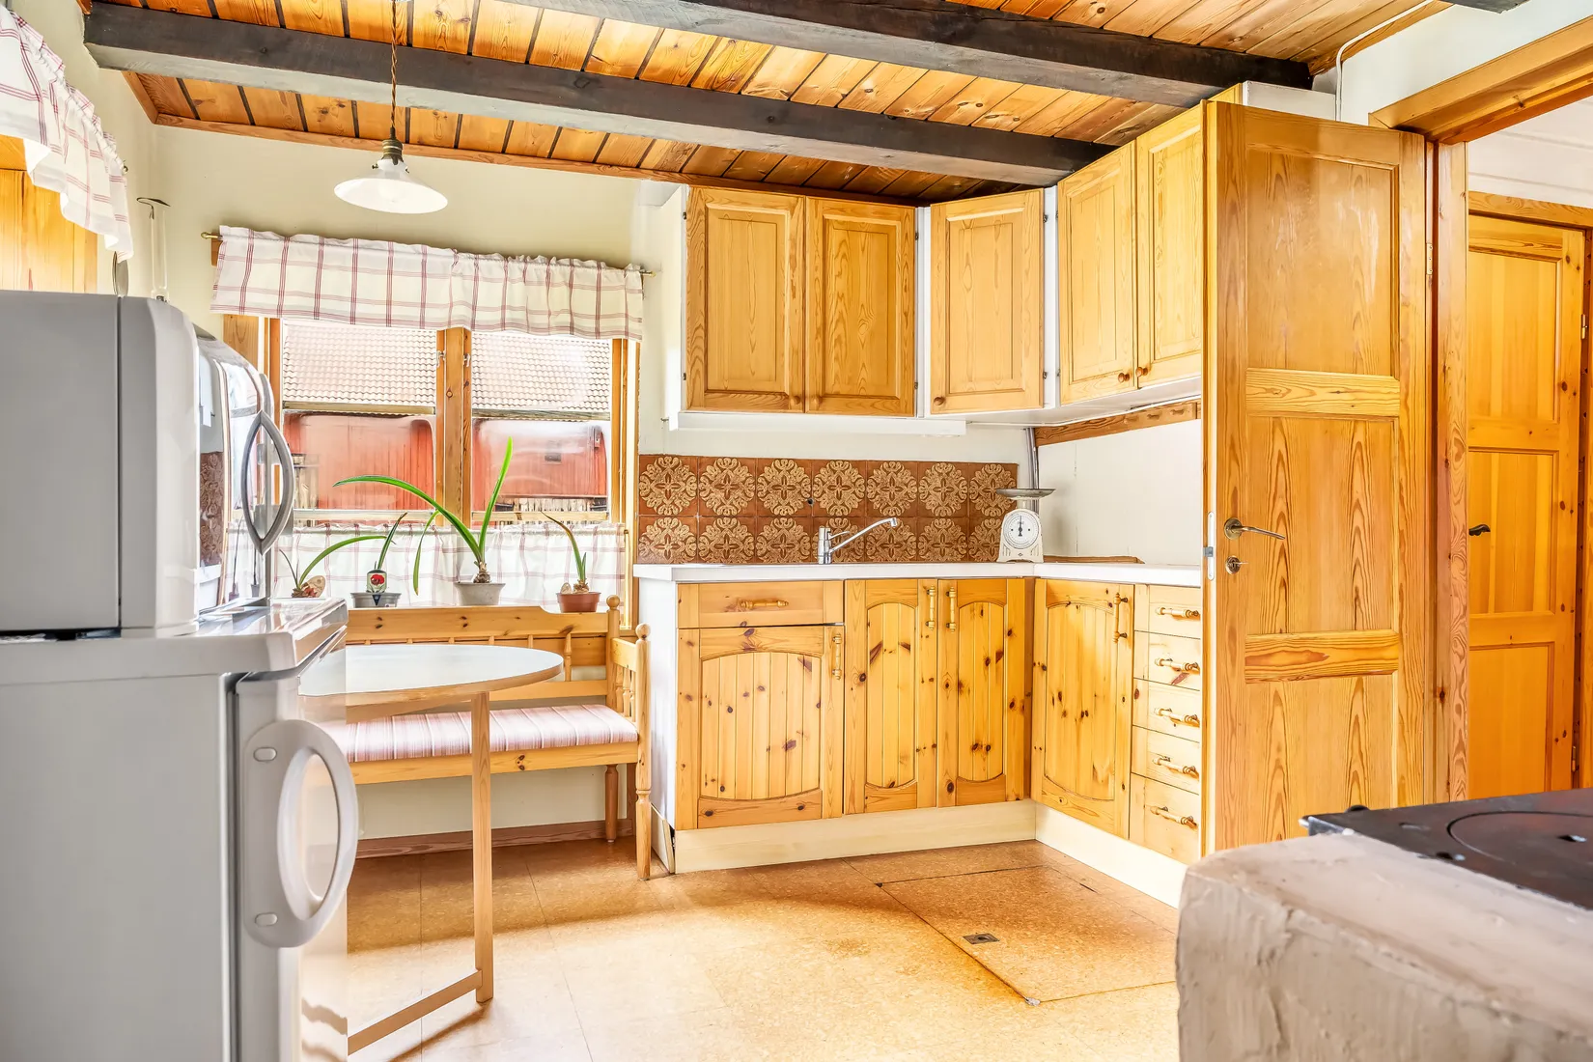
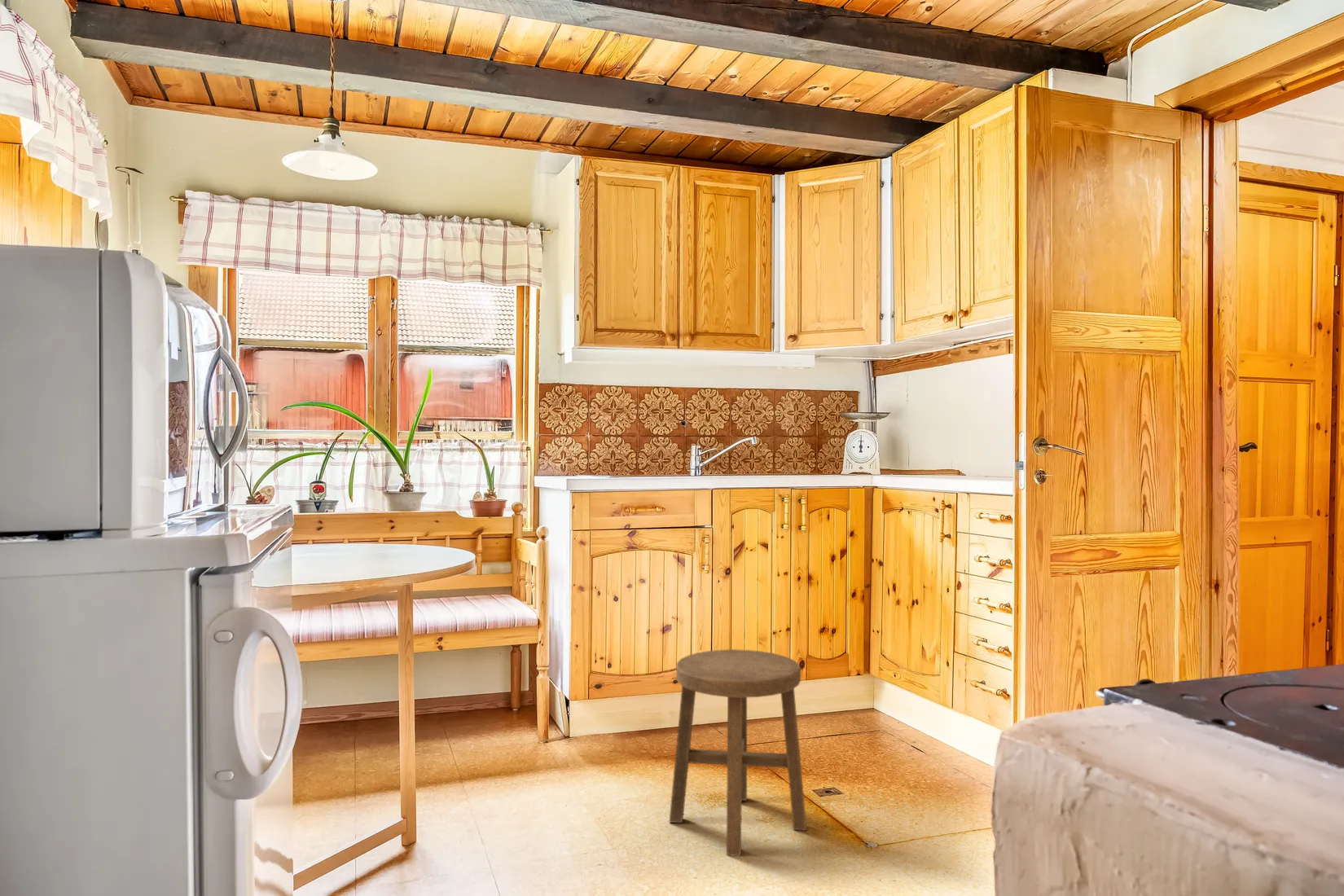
+ stool (737, 744)
